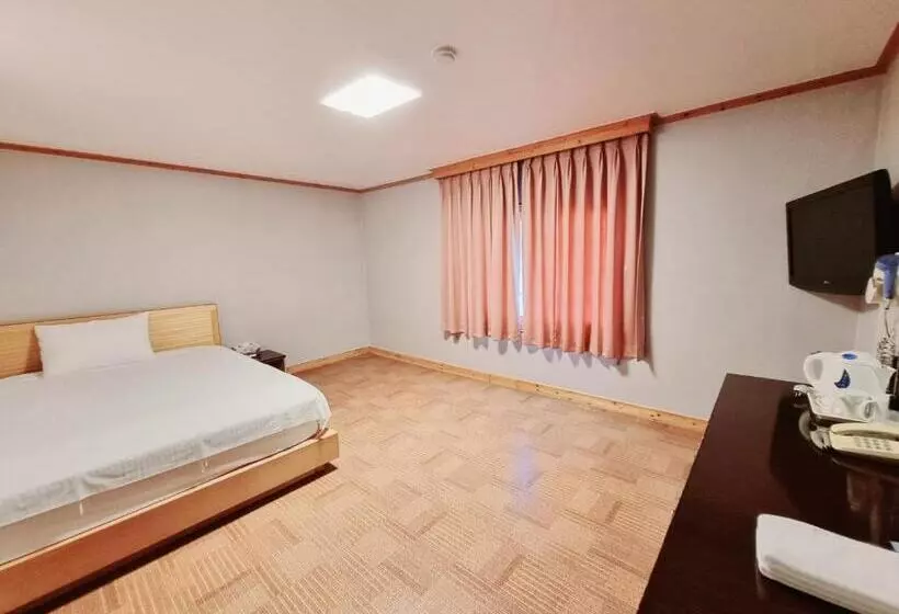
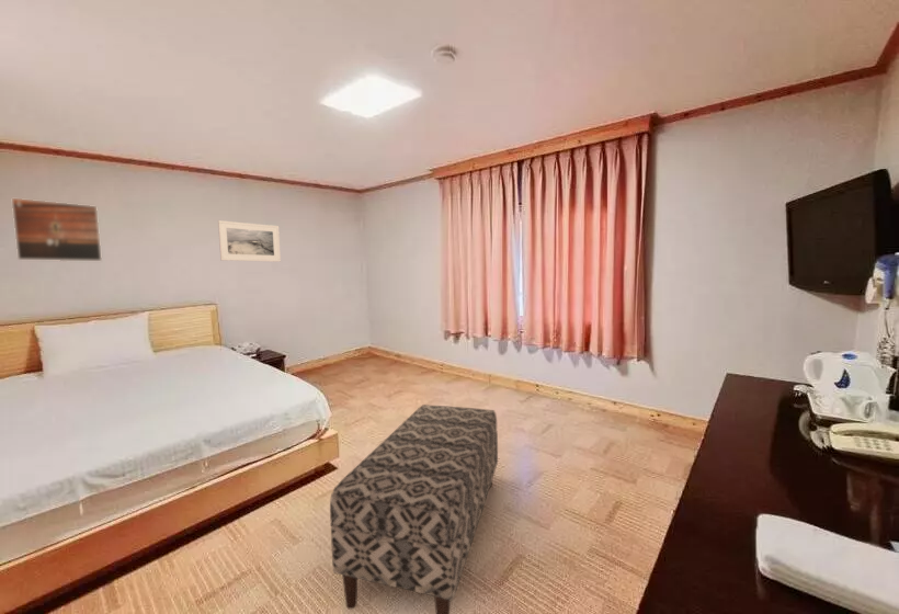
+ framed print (251, 242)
+ bench (433, 488)
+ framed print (59, 231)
